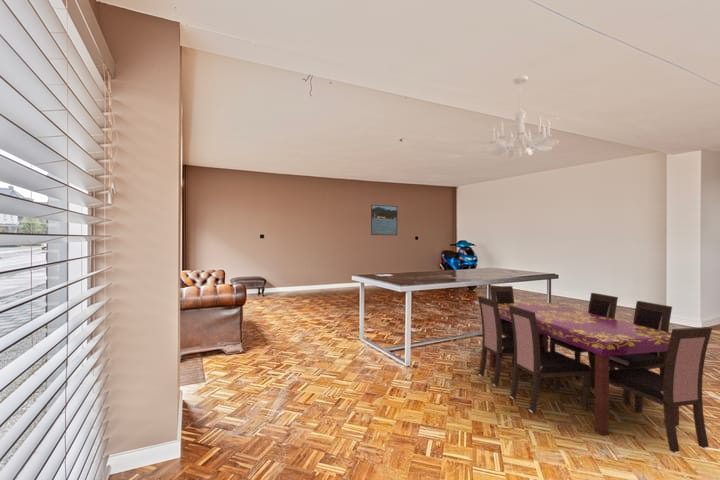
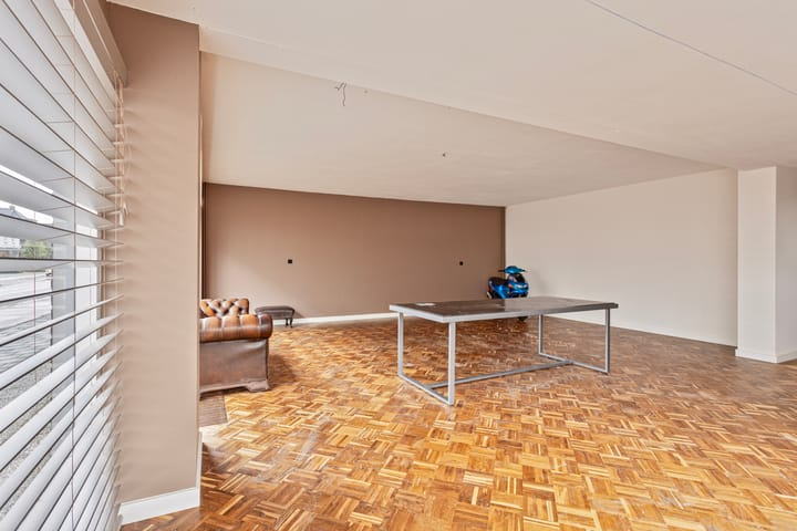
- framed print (384, 220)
- chandelier (520, 118)
- dining table (566, 345)
